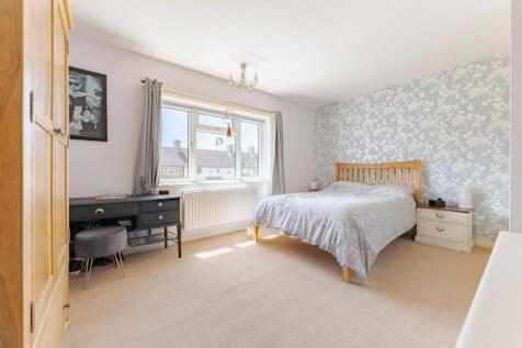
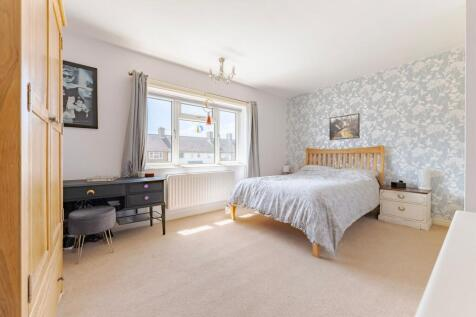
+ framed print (343, 127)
